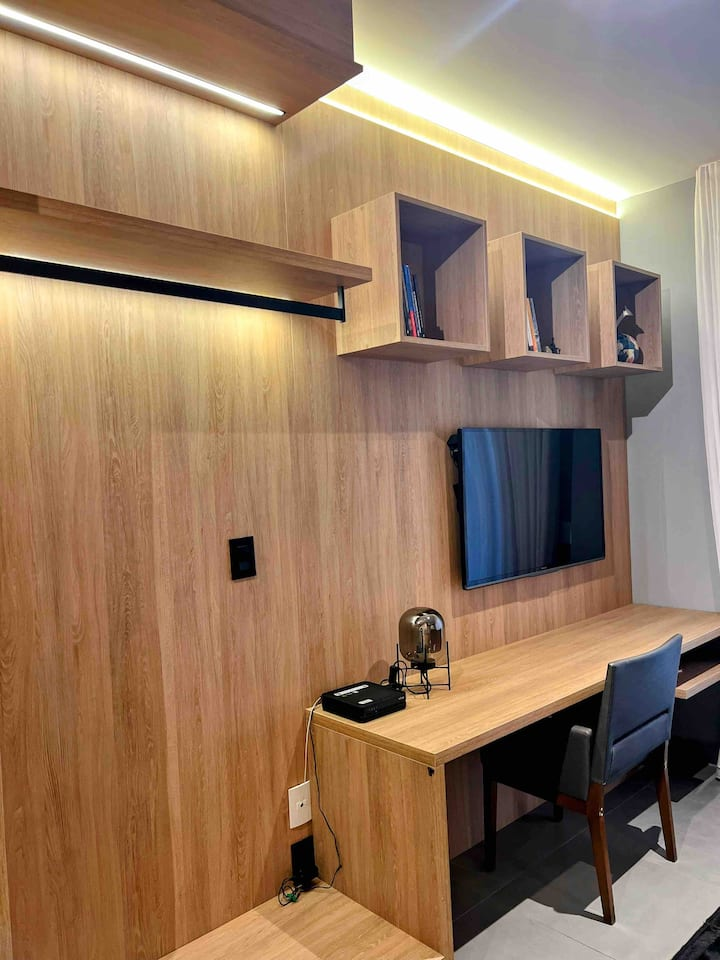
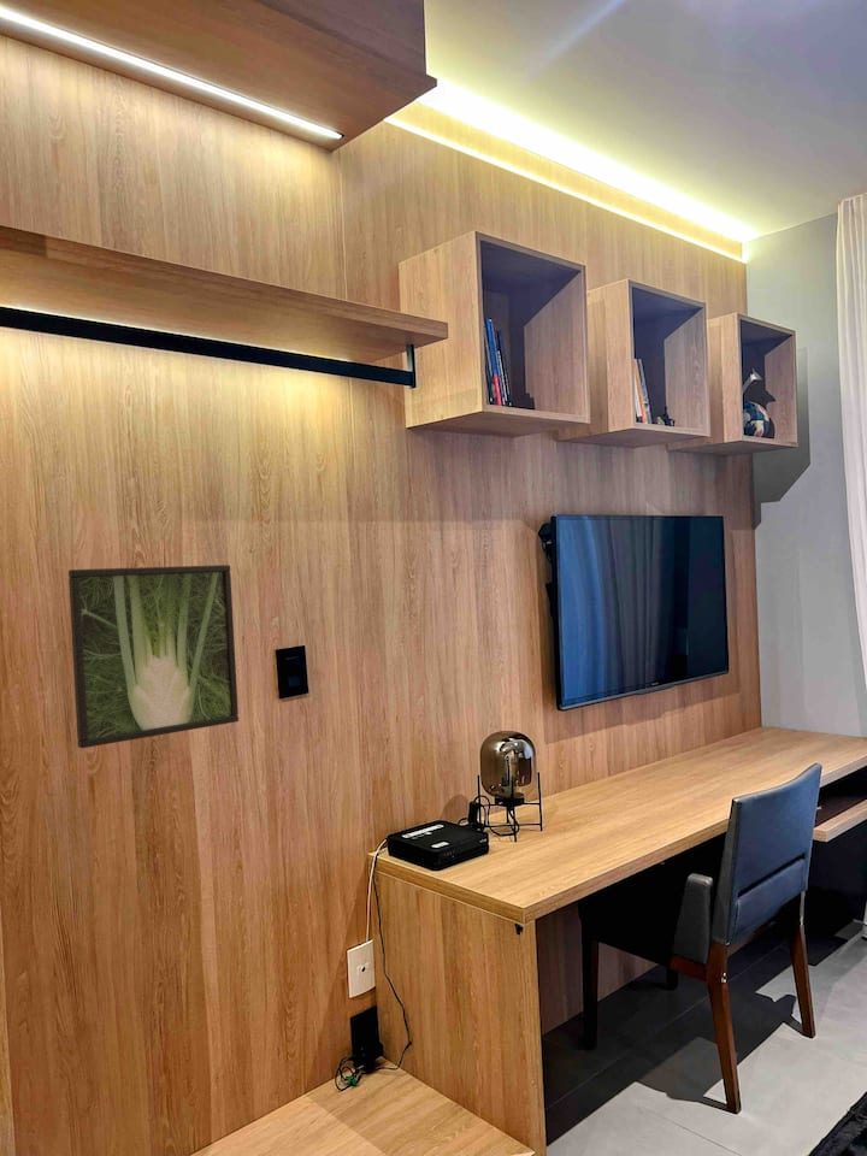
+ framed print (158, 650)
